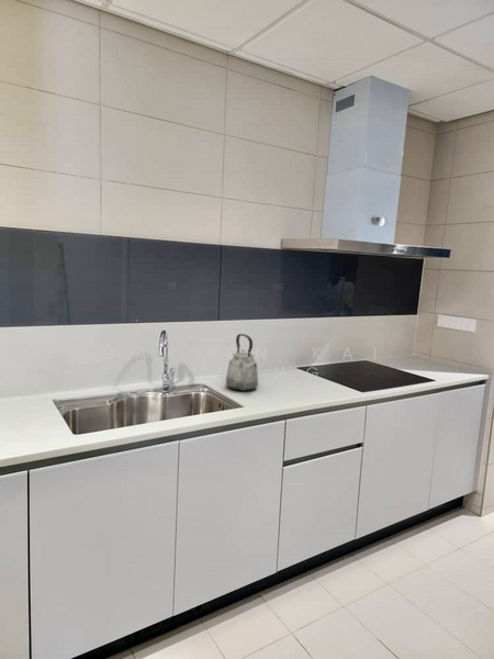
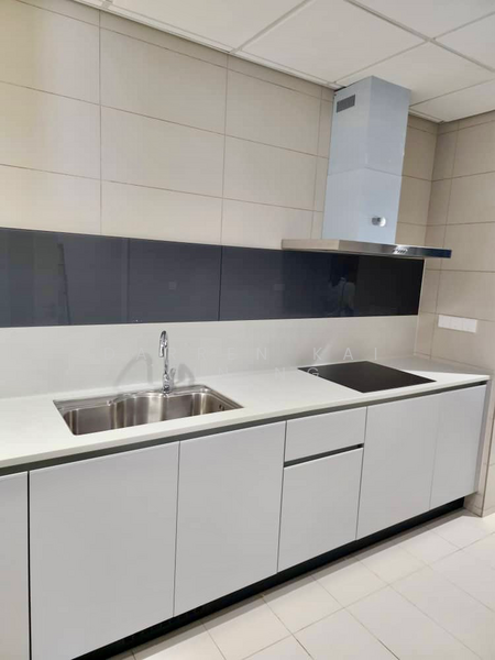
- kettle (245, 362)
